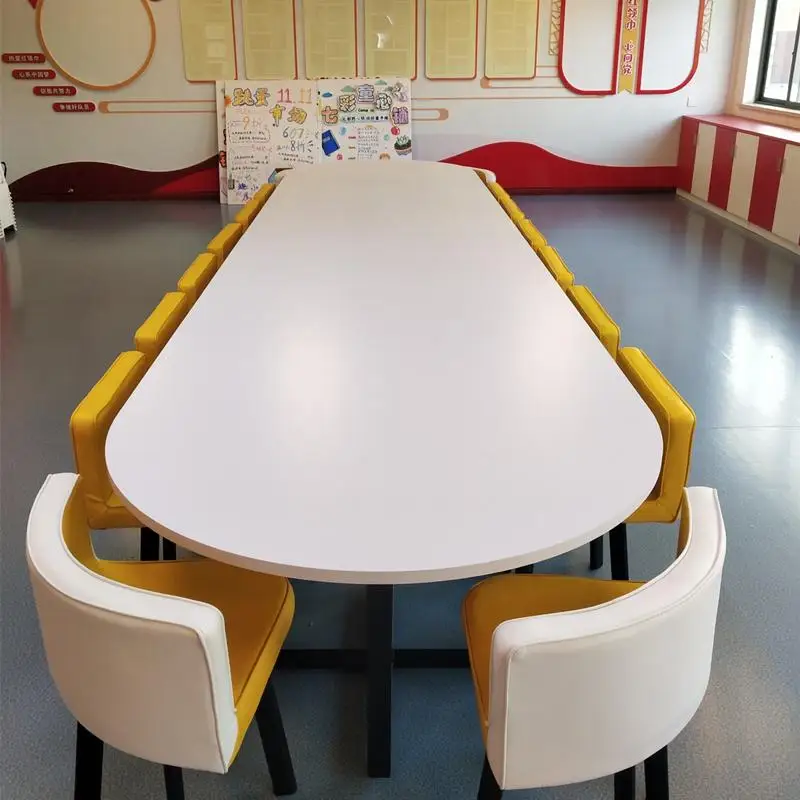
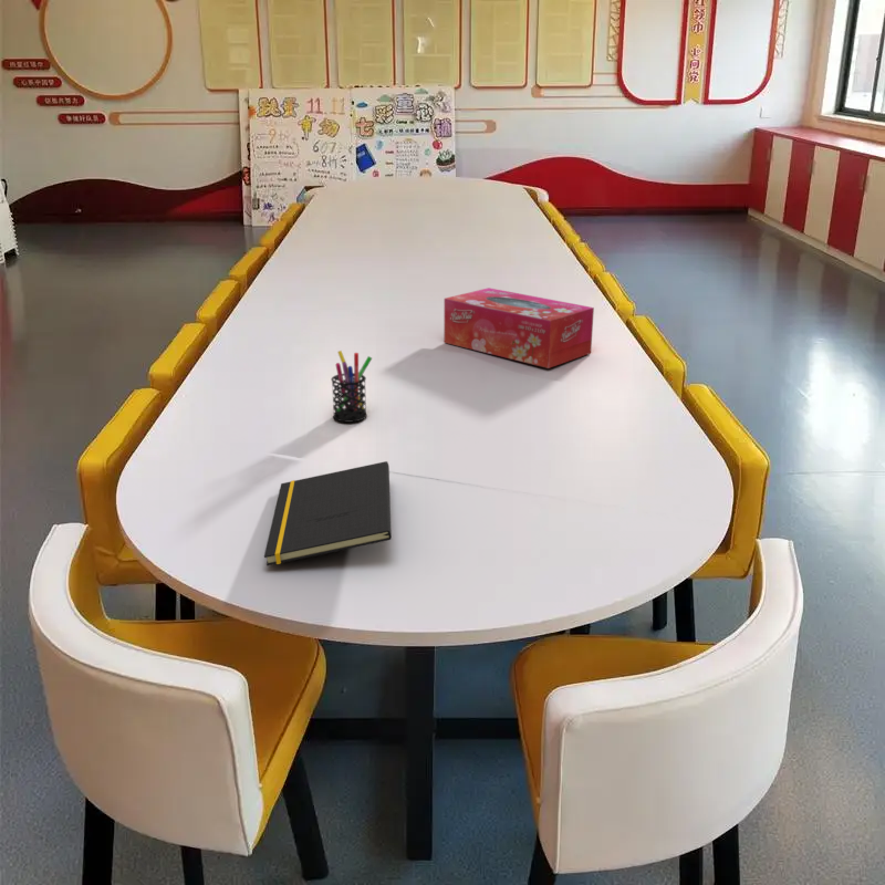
+ notepad (331, 509)
+ tissue box (517, 325)
+ pen holder (353, 383)
